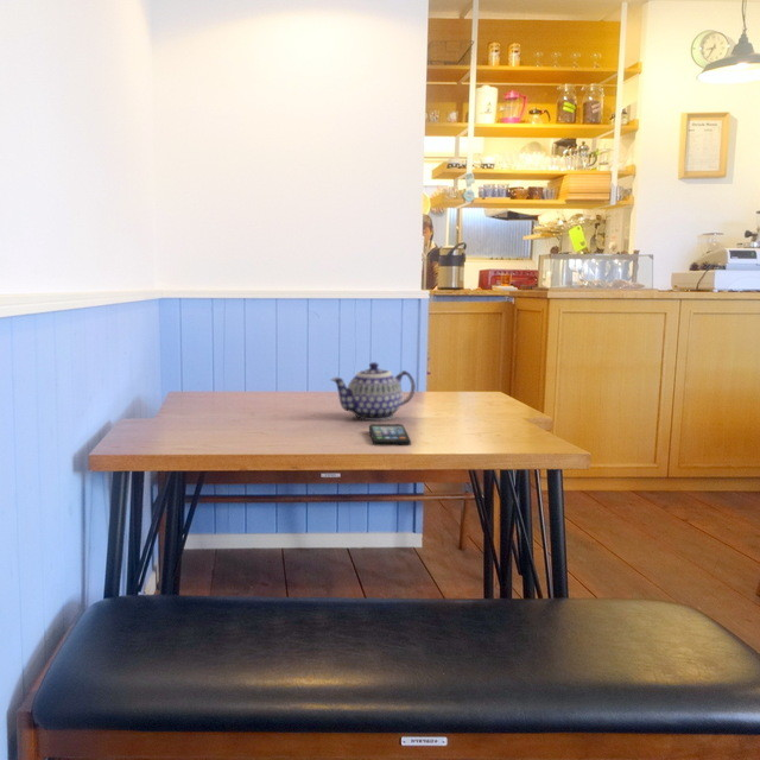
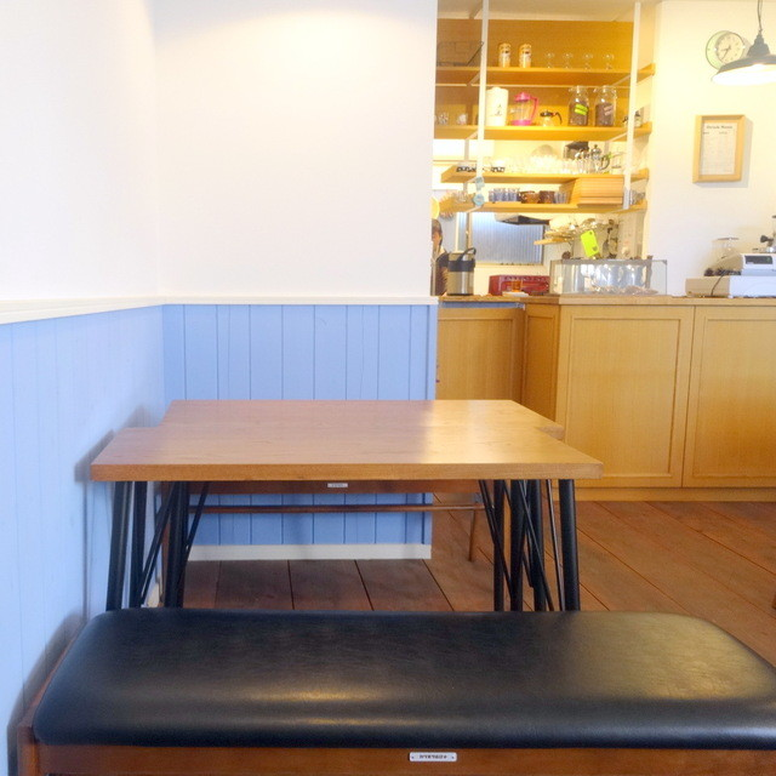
- smartphone (388, 433)
- teapot (373, 390)
